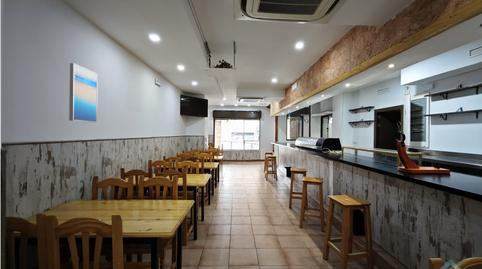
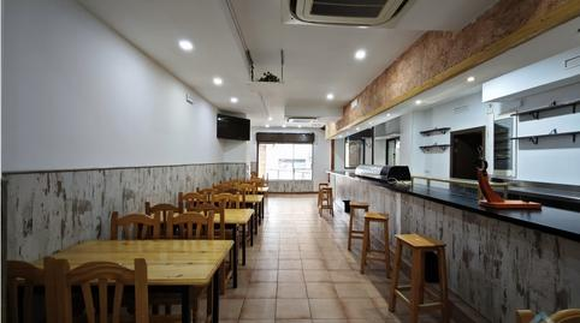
- wall art (84, 95)
